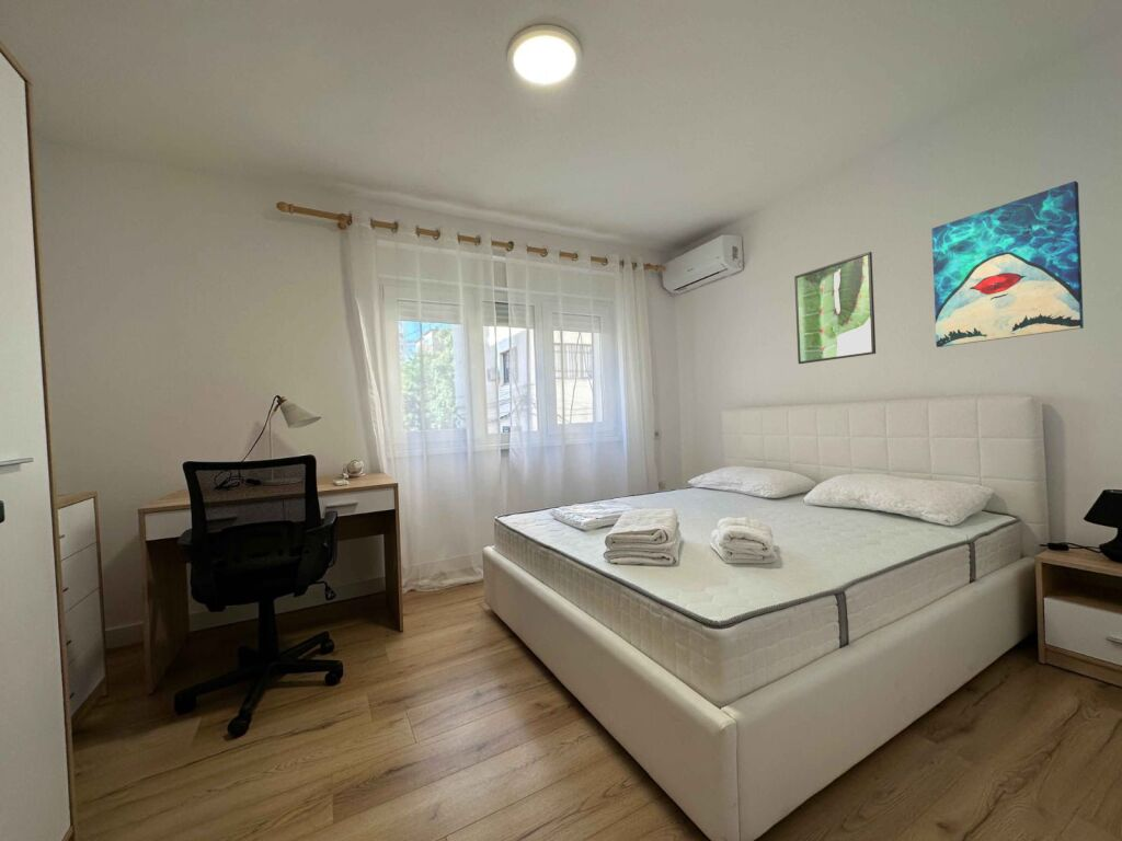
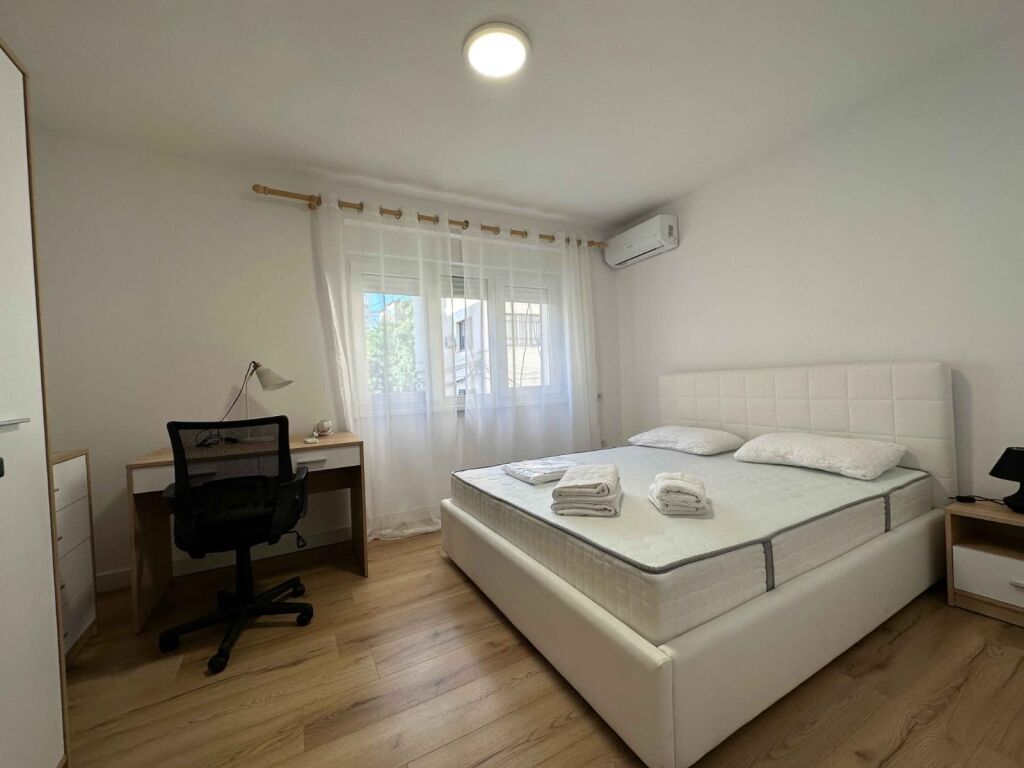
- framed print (832, 312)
- wall art (999, 273)
